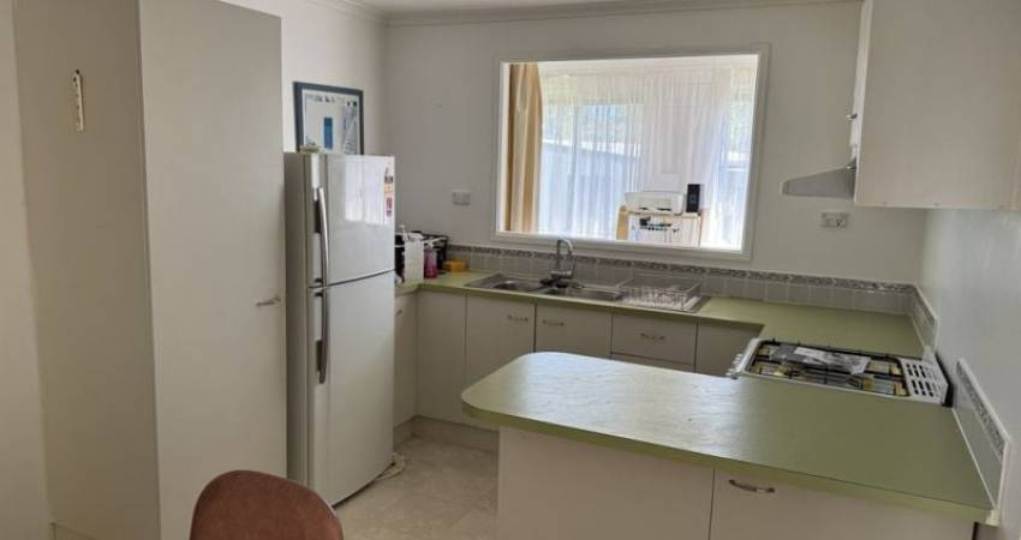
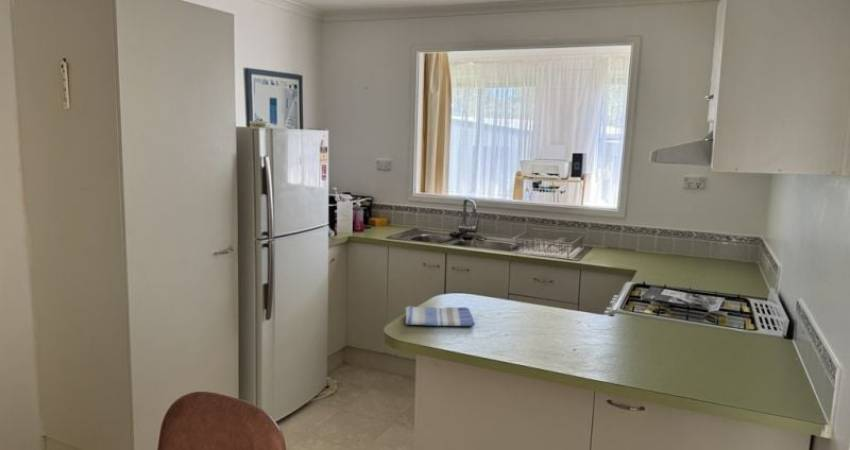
+ dish towel (438, 315)
